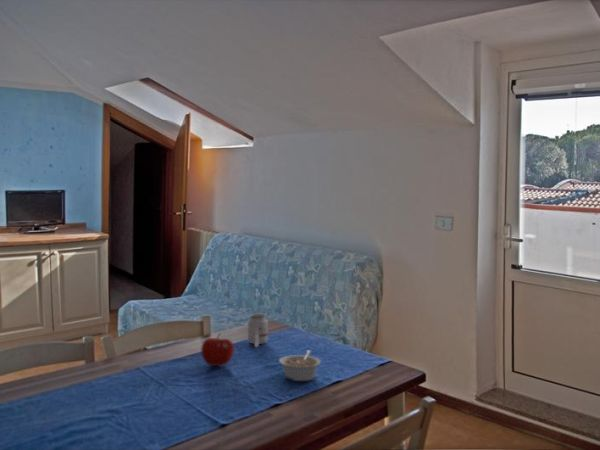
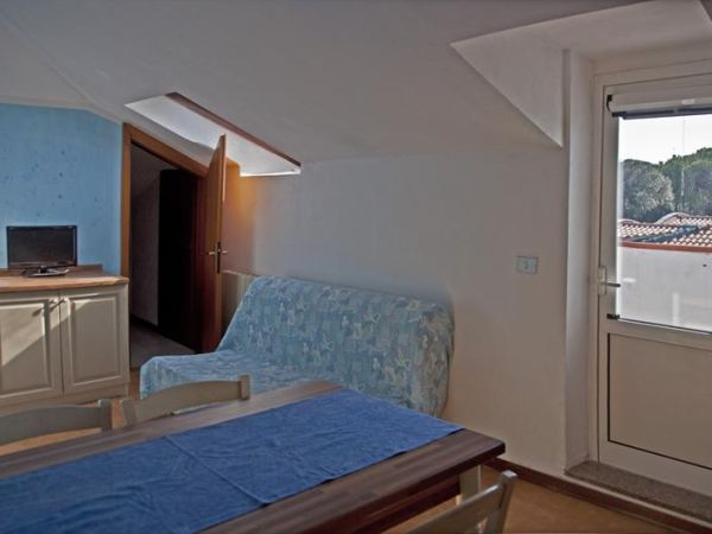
- legume (299, 366)
- candle (259, 330)
- fruit (217, 349)
